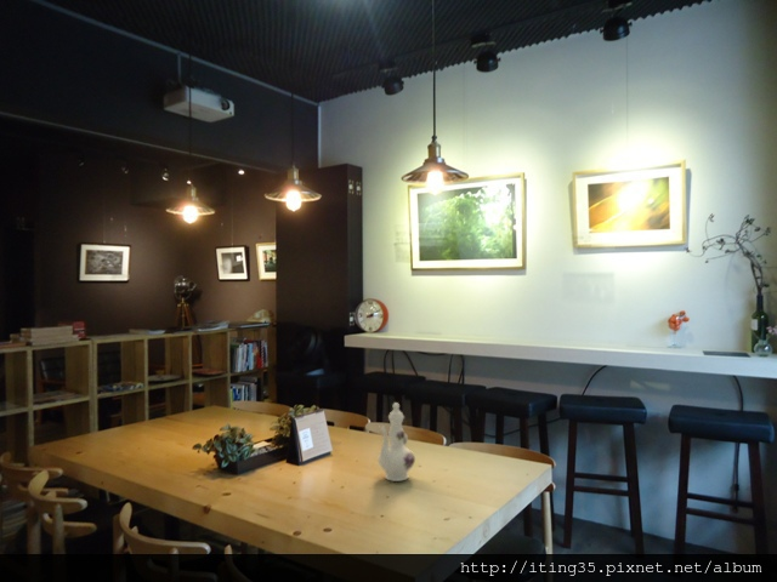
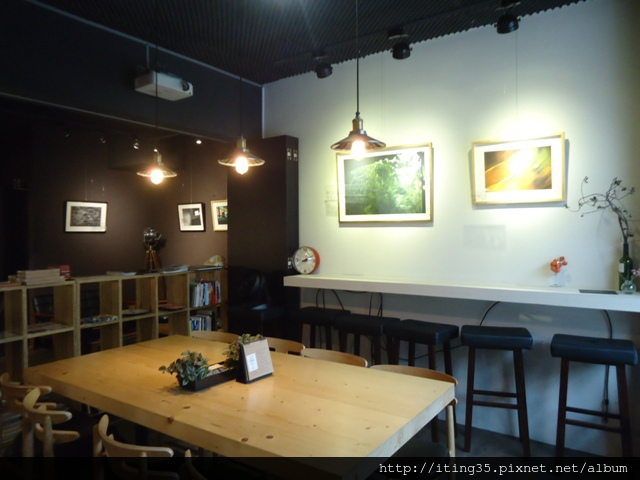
- chinaware (393, 440)
